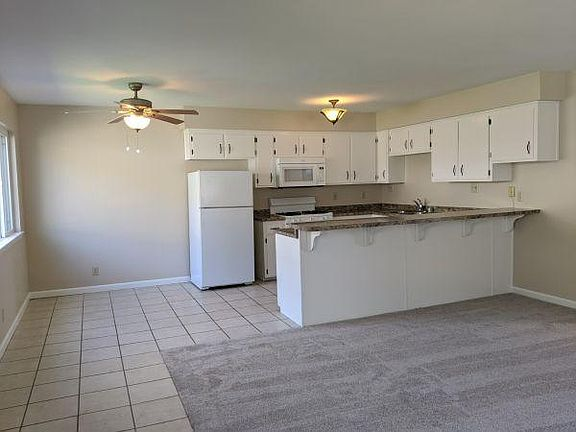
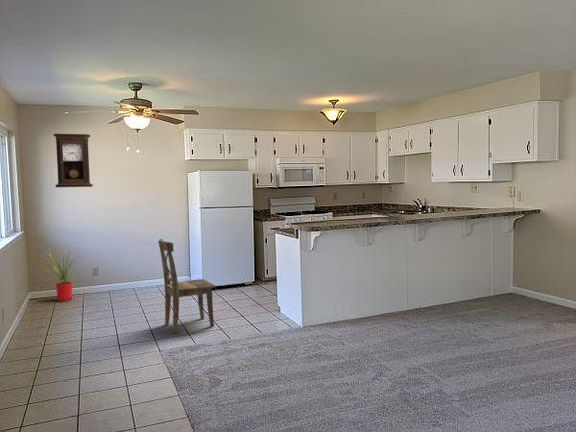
+ pendulum clock (73, 160)
+ house plant (63, 273)
+ dining chair (186, 282)
